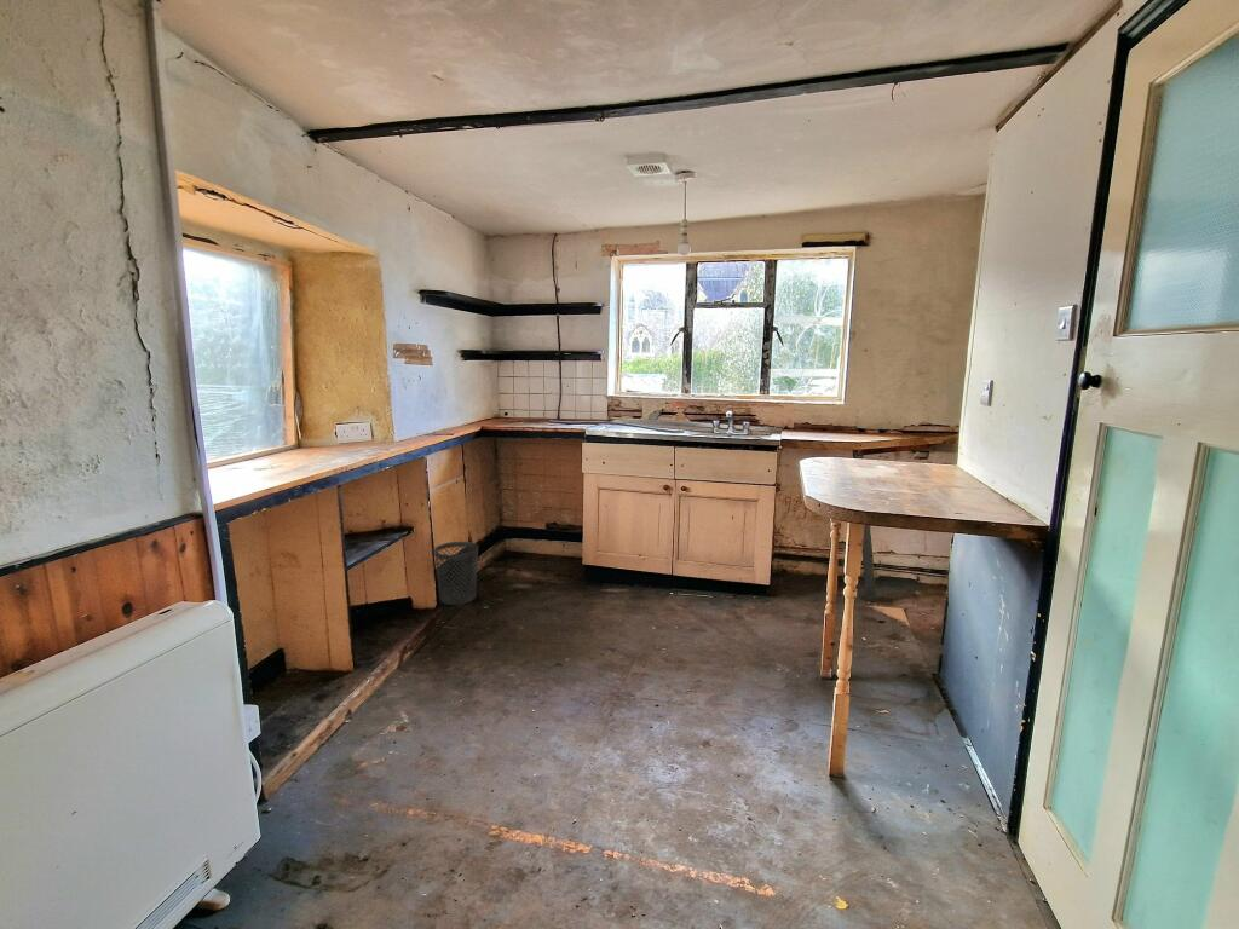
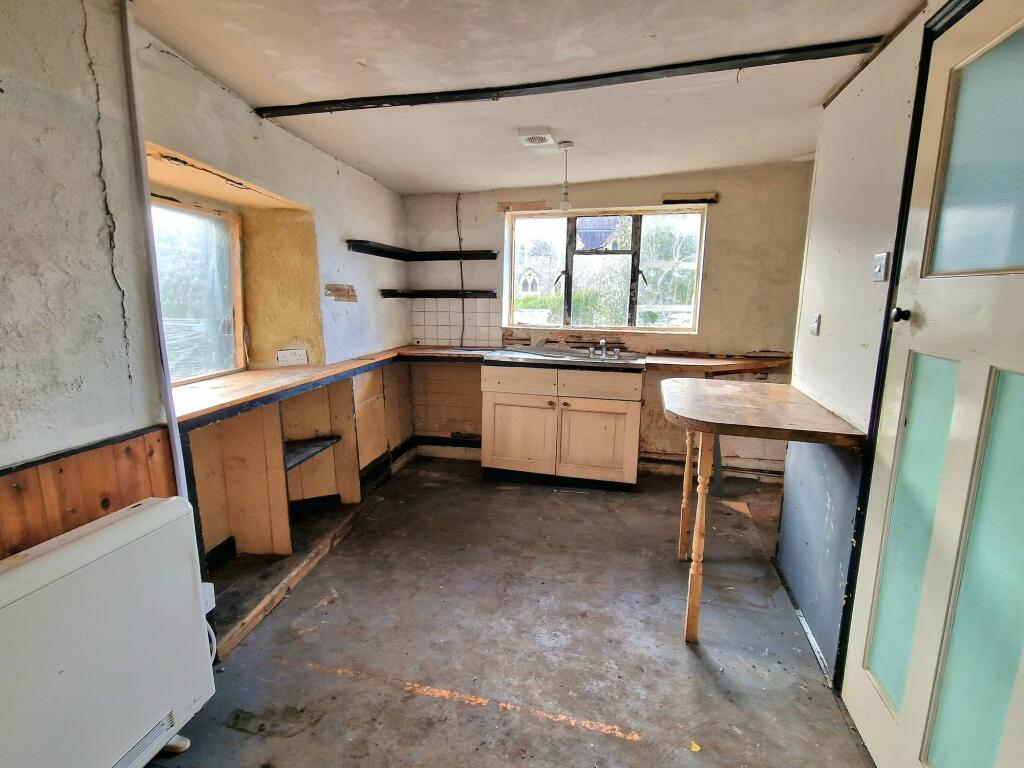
- wastebasket (456, 572)
